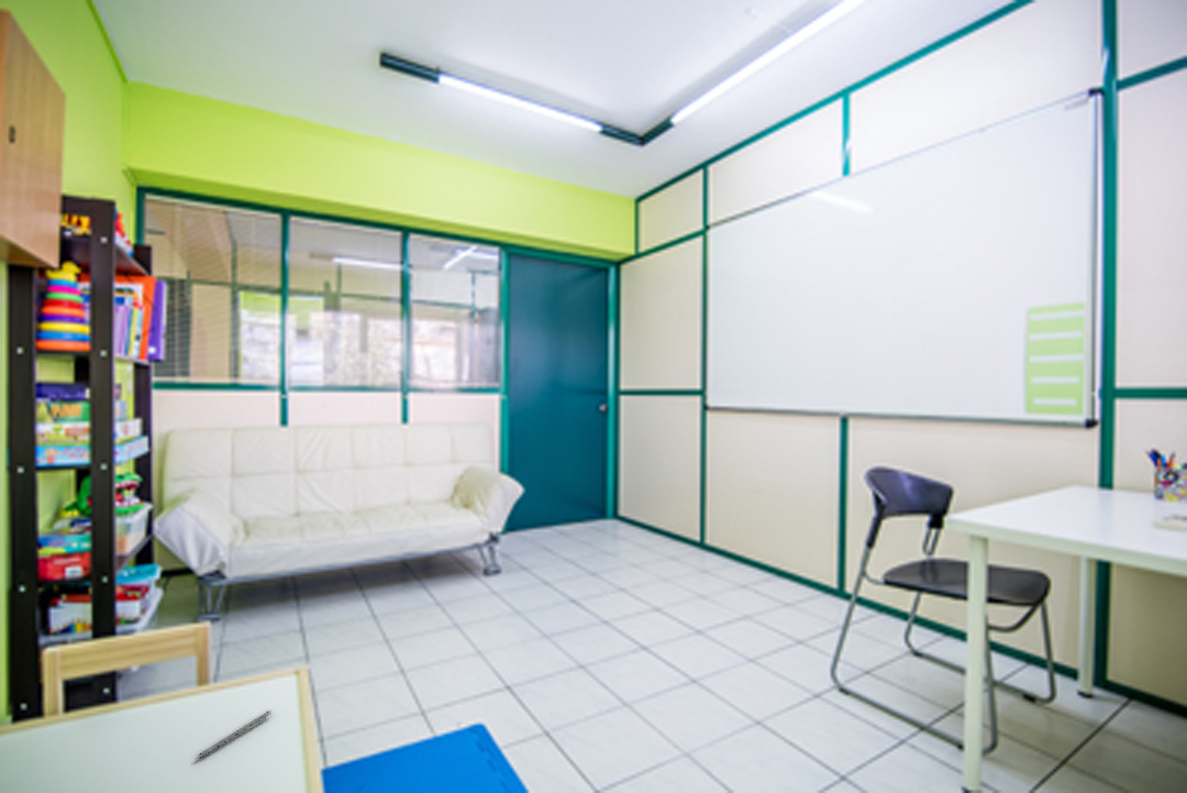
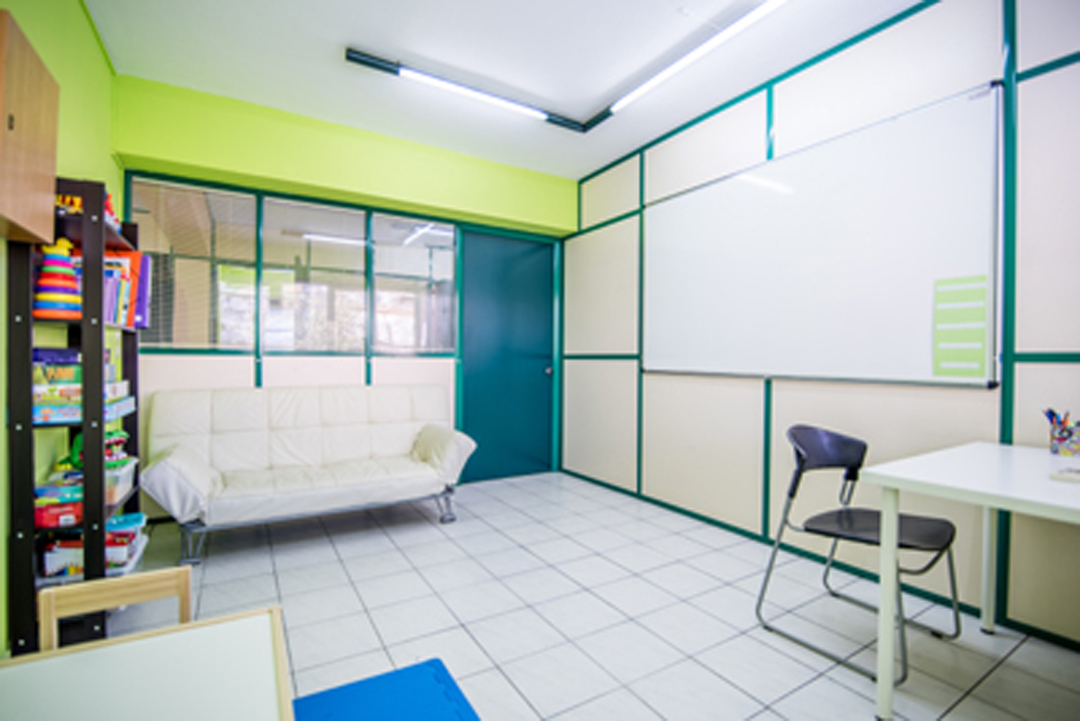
- pen (234, 734)
